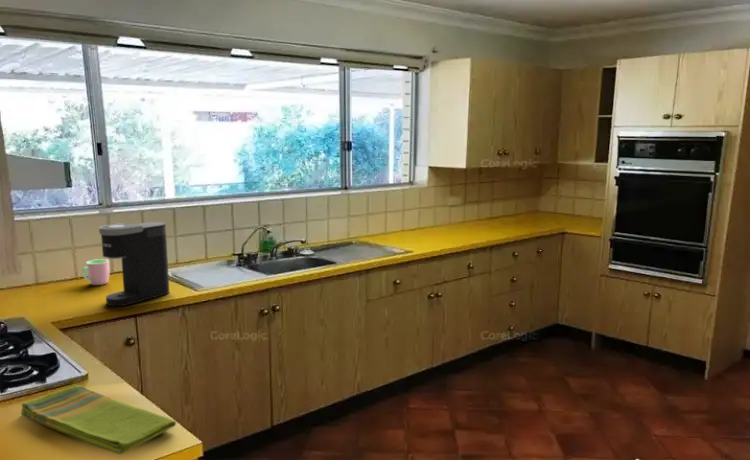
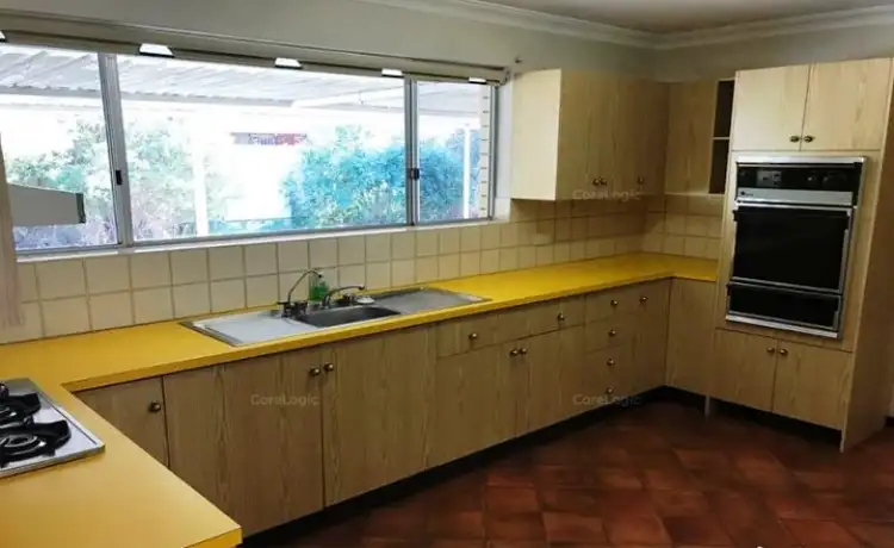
- dish towel (96, 414)
- cup (95, 273)
- coffee maker (136, 261)
